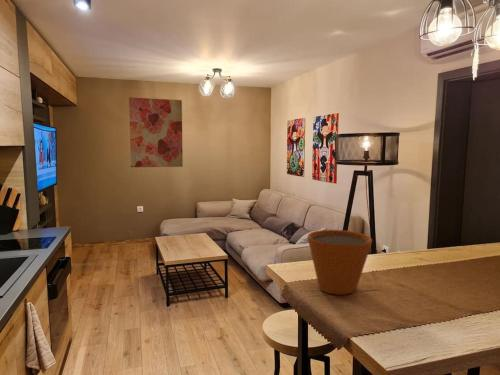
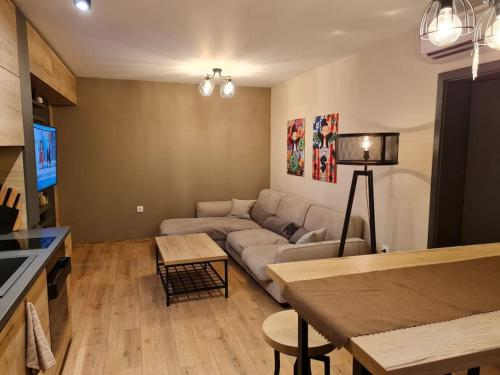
- wall art (156, 133)
- flower pot (338, 262)
